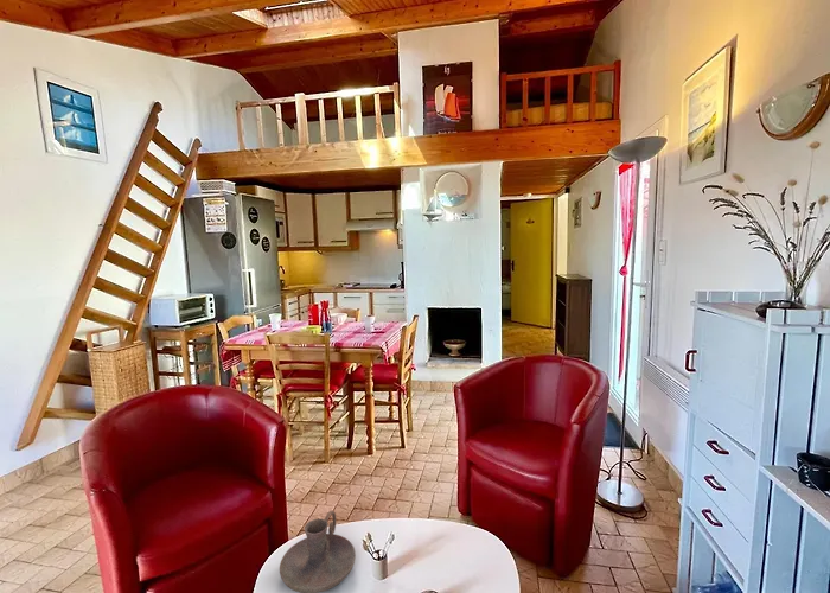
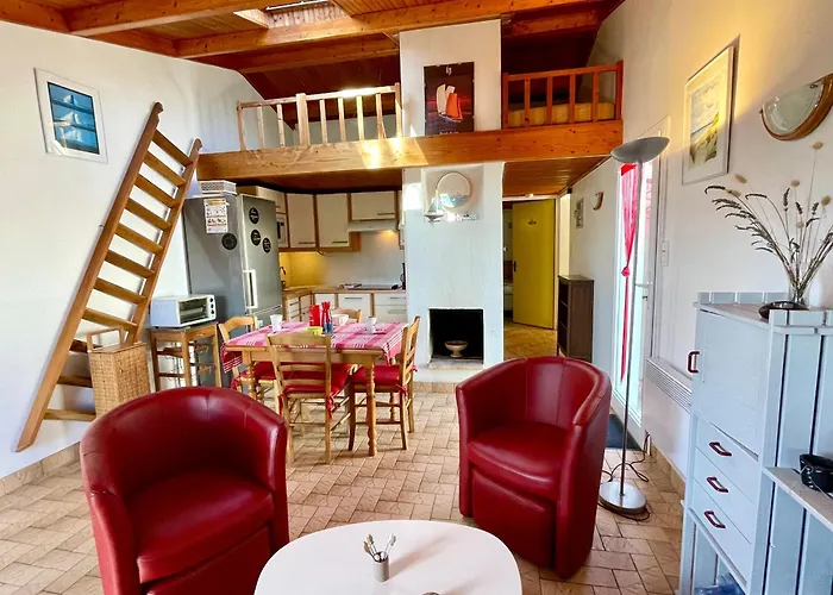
- candle holder (320, 542)
